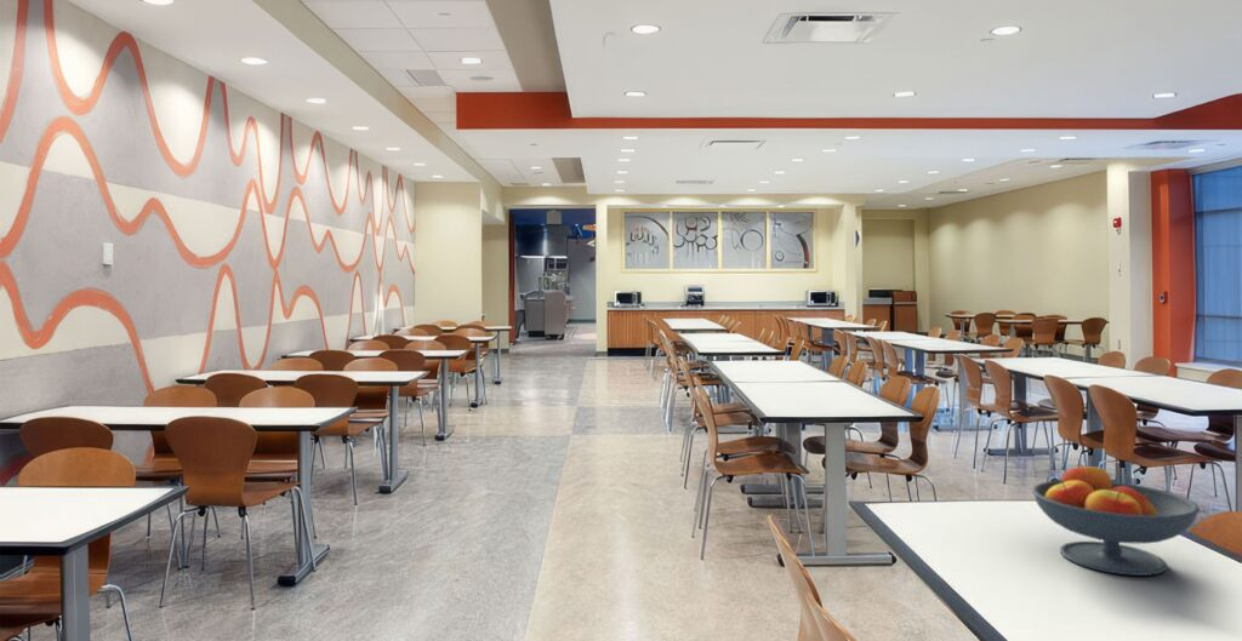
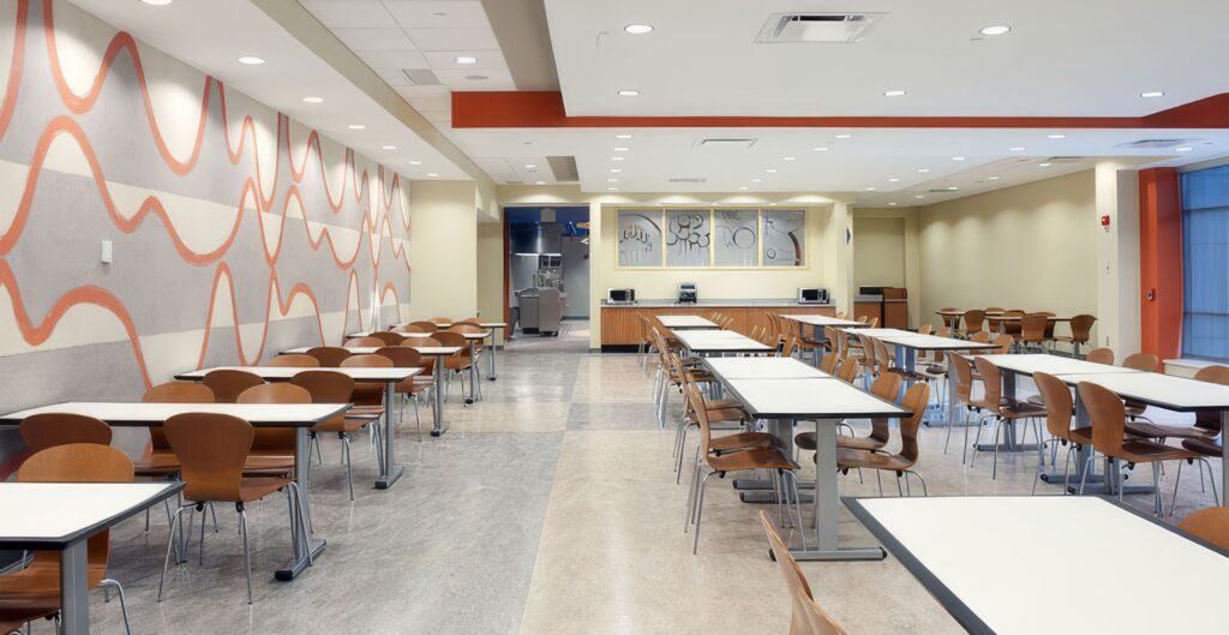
- fruit bowl (1111, 516)
